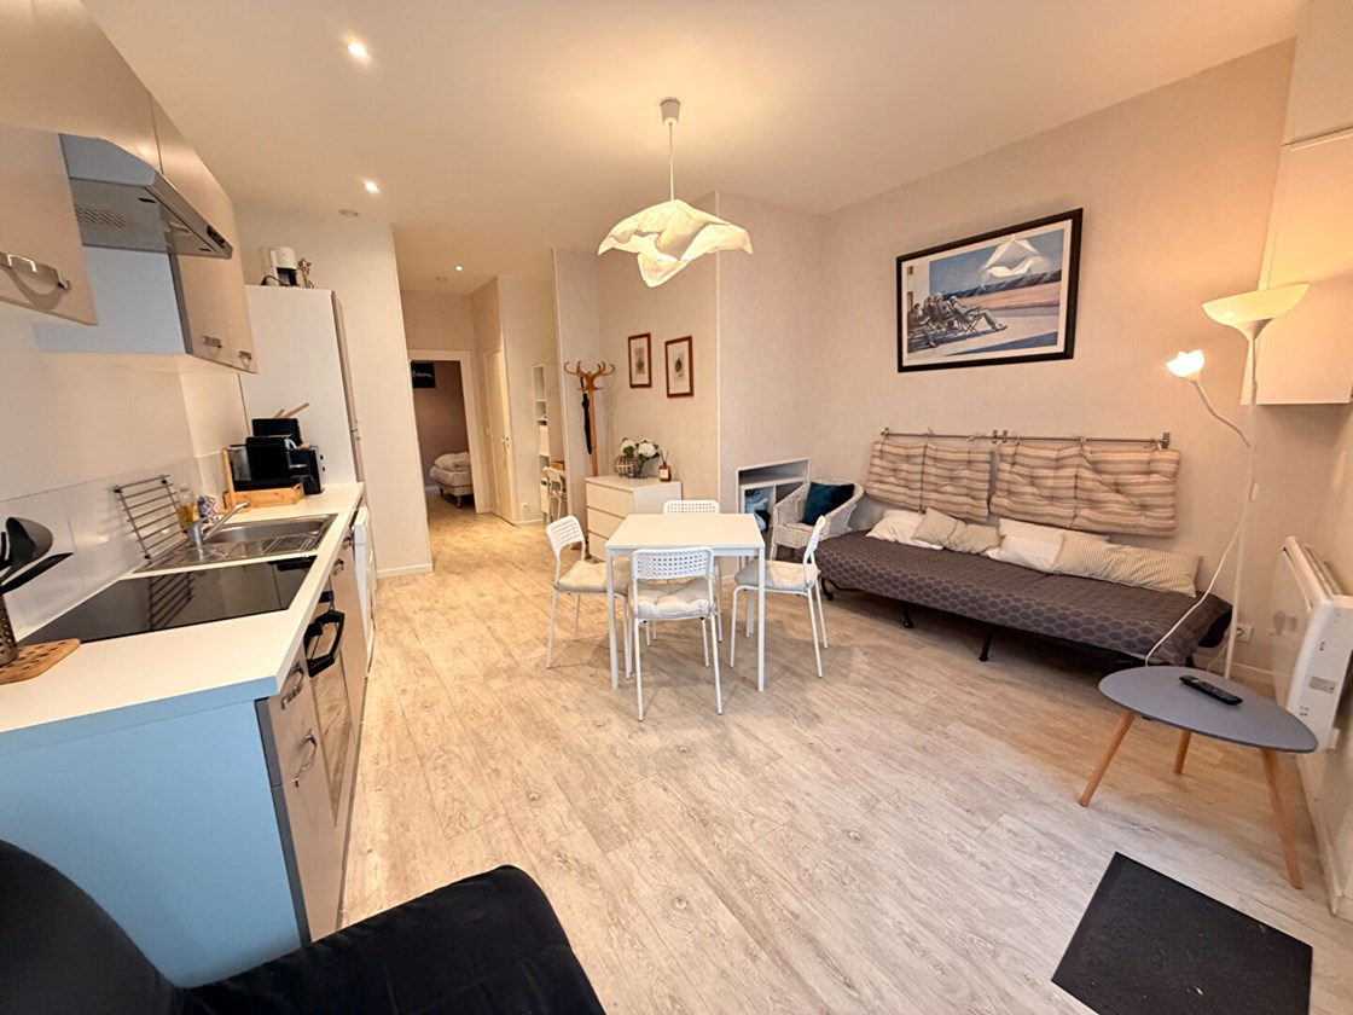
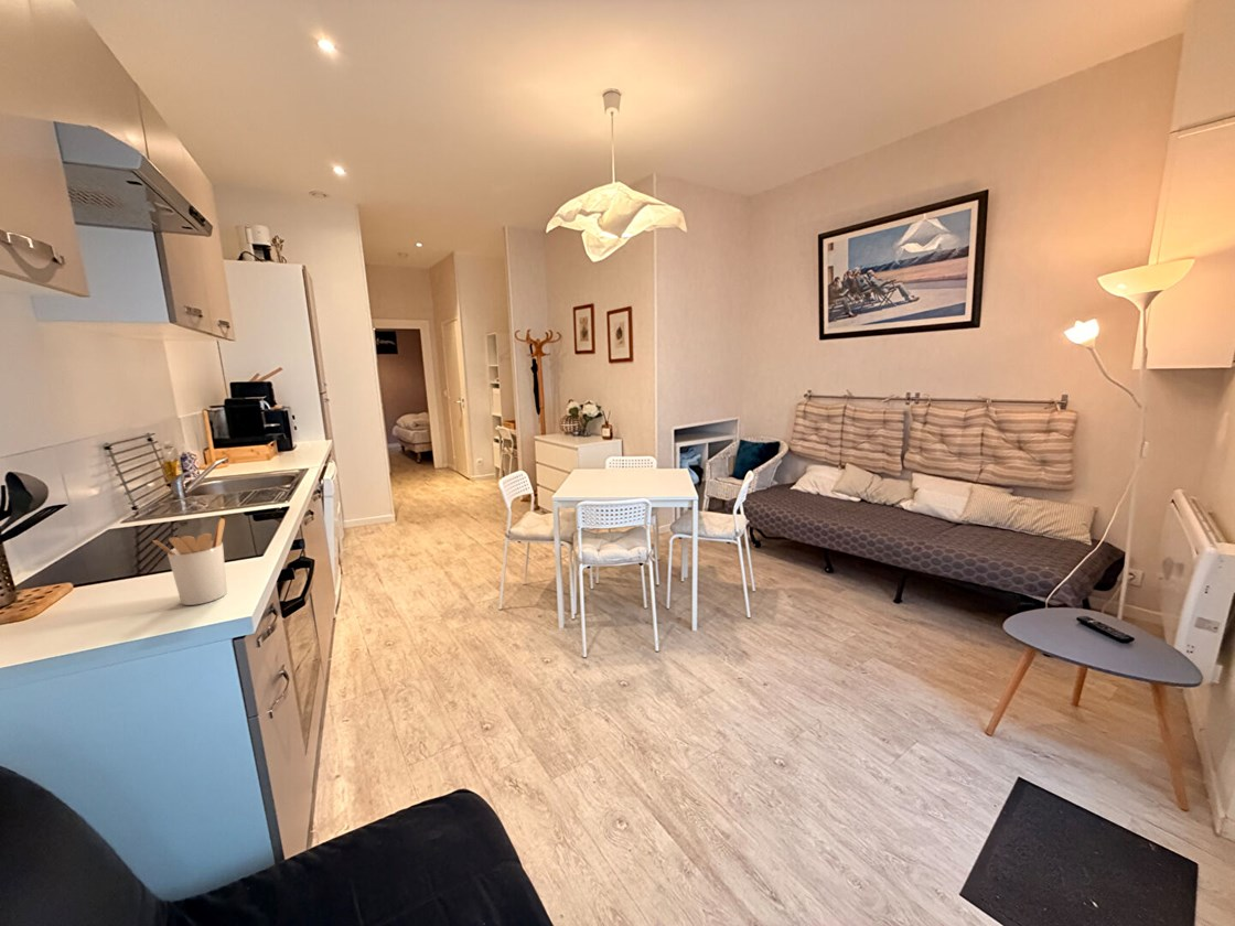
+ utensil holder (197, 563)
